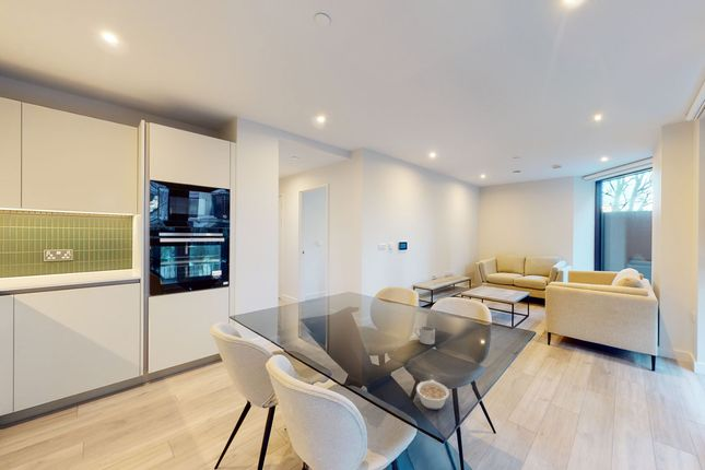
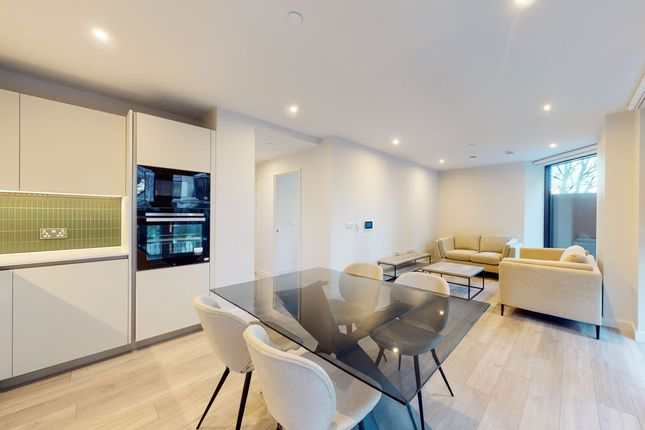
- mug (424, 334)
- legume (432, 396)
